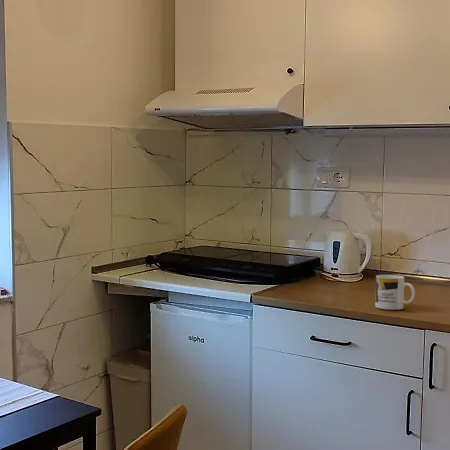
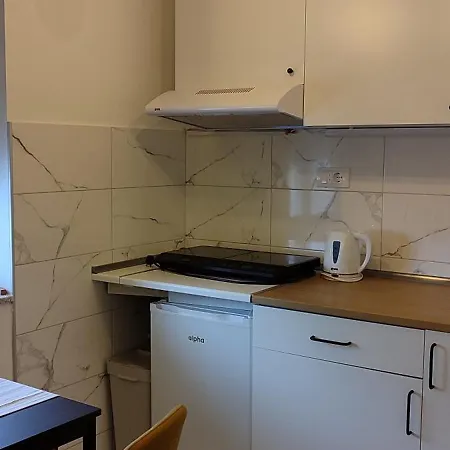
- mug (394, 292)
